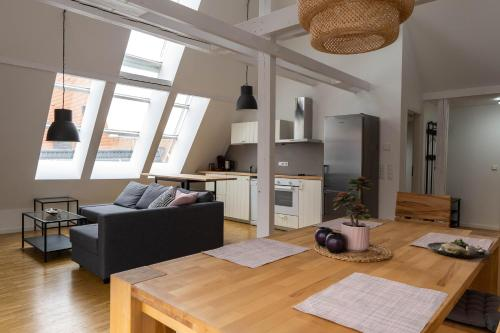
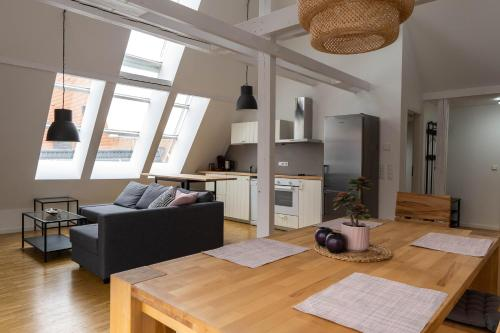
- dinner plate (457, 245)
